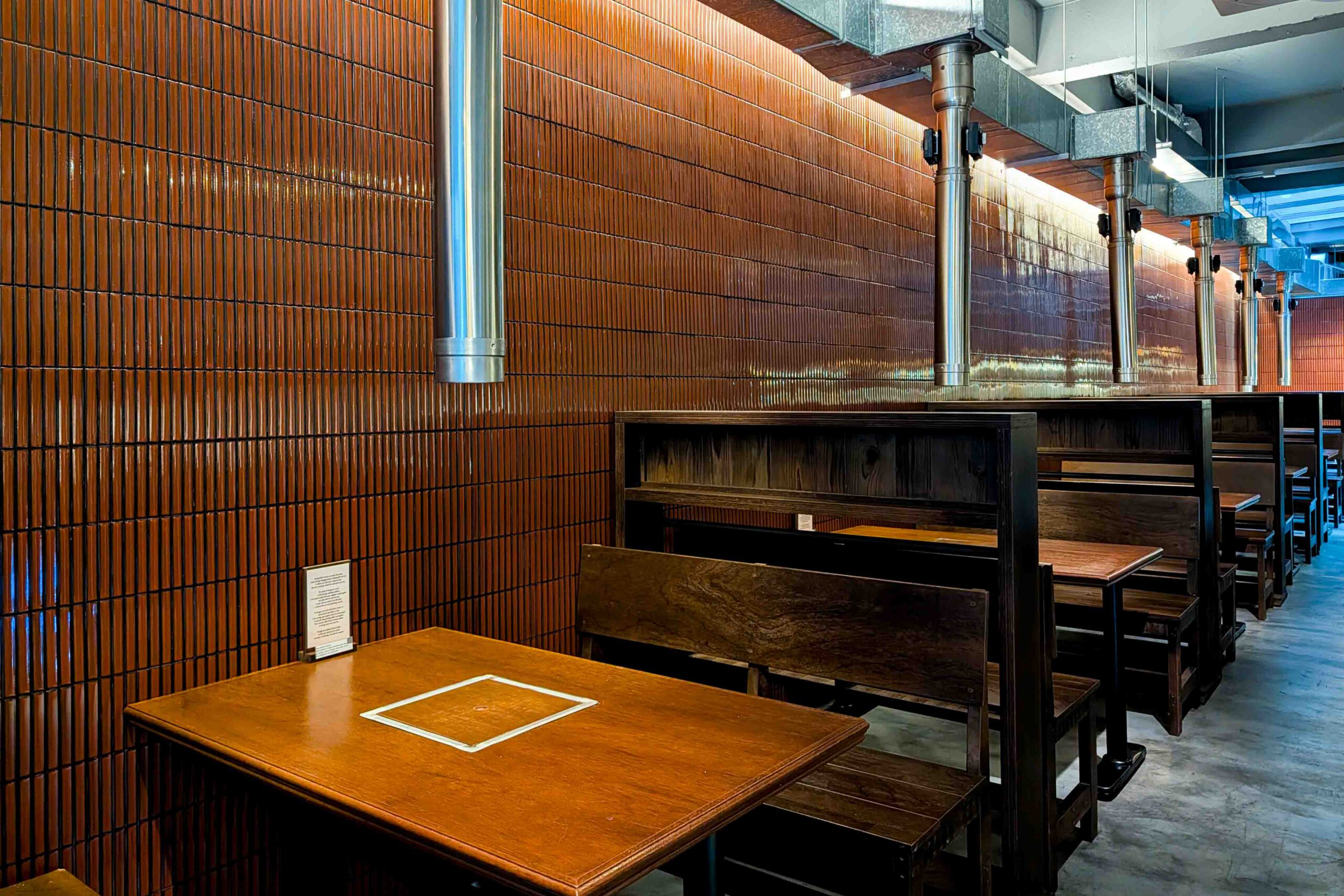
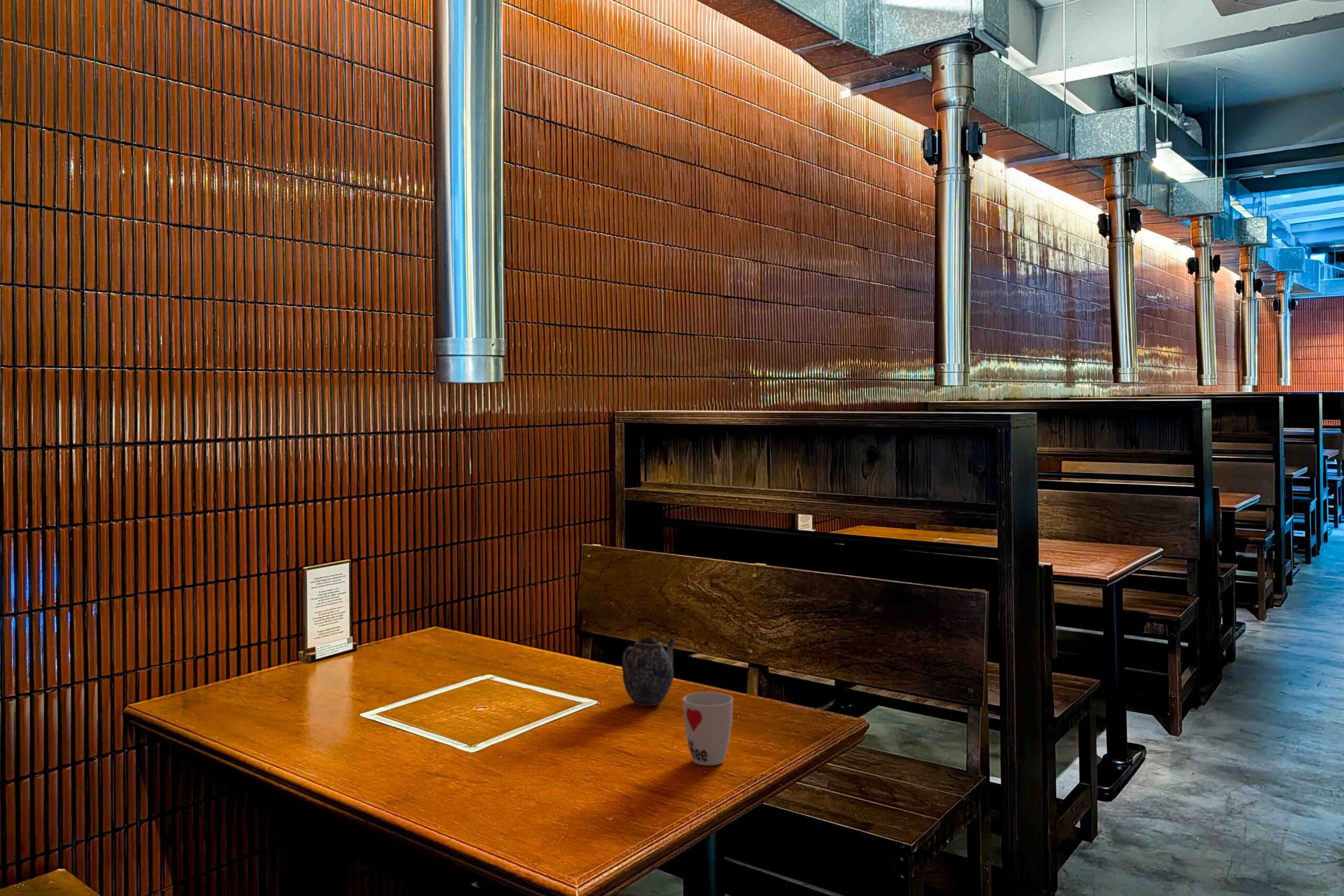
+ cup (708, 729)
+ teapot (649, 669)
